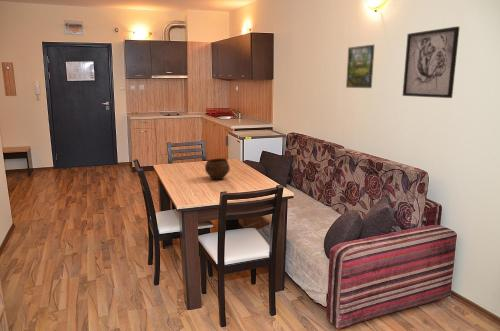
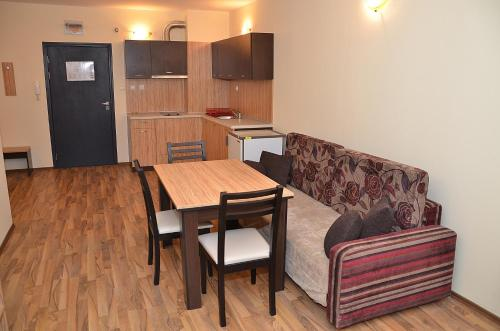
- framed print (359, 67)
- bowl (217, 168)
- wall art (428, 64)
